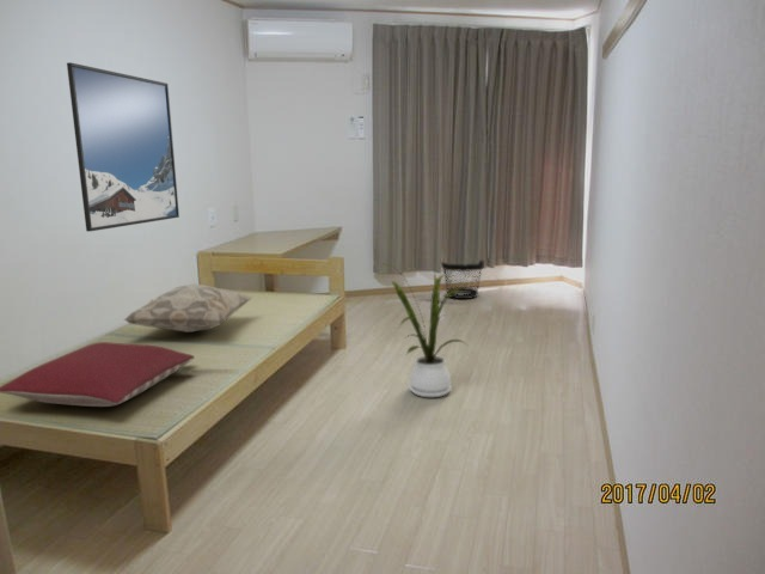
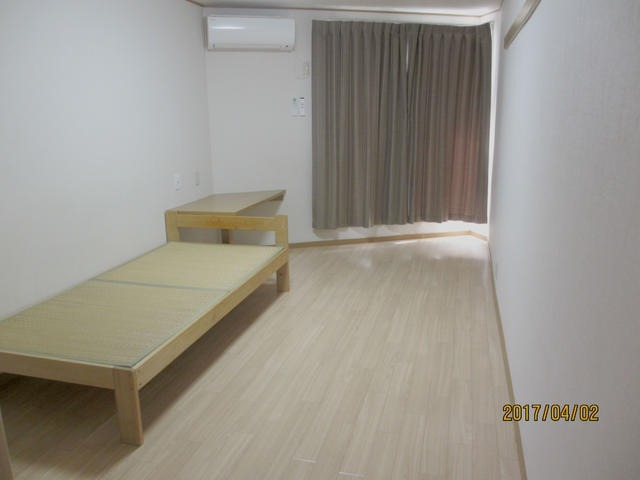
- decorative pillow (191, 307)
- wastebasket (463, 279)
- house plant (424, 328)
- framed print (130, 151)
- pillow (103, 372)
